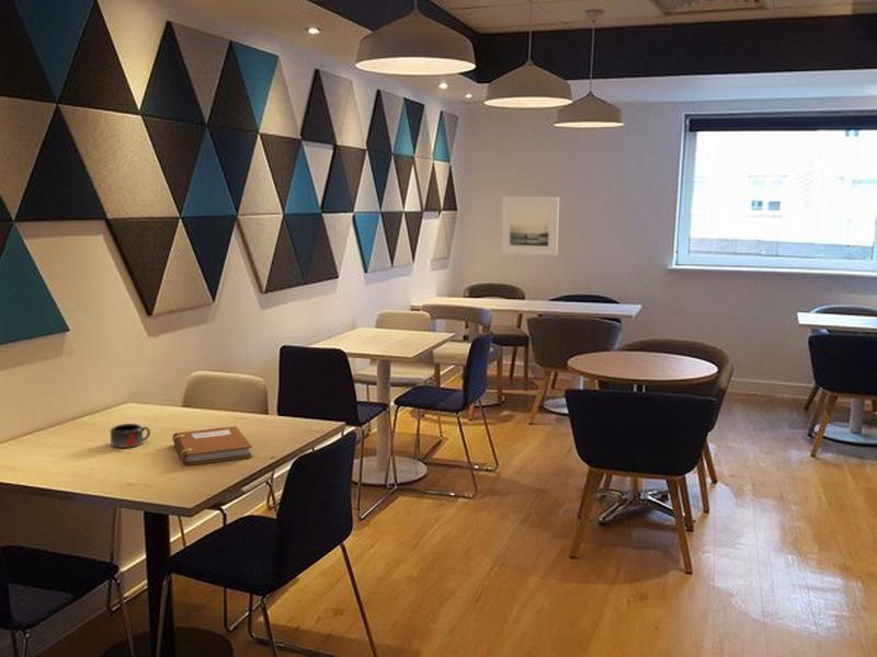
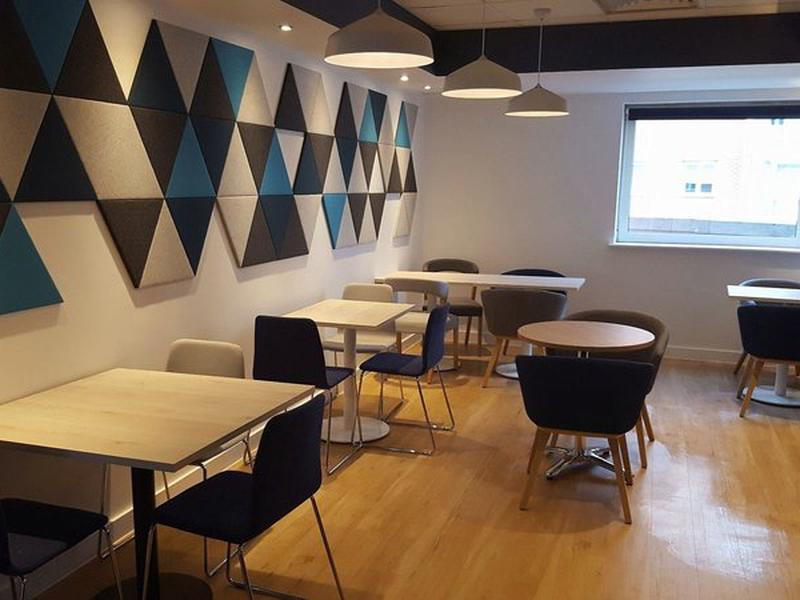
- mug (130, 435)
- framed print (529, 226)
- notebook (210, 443)
